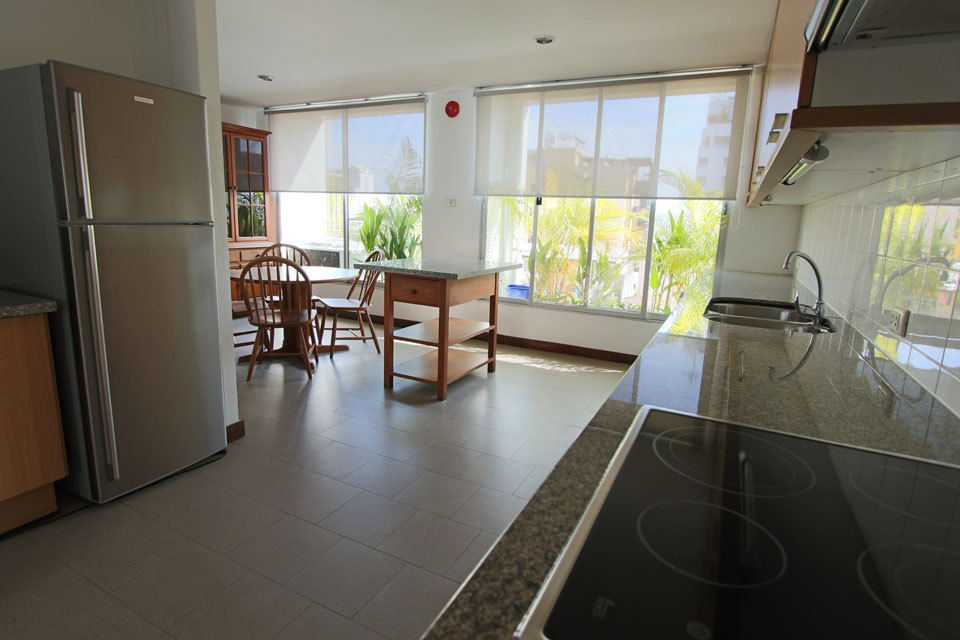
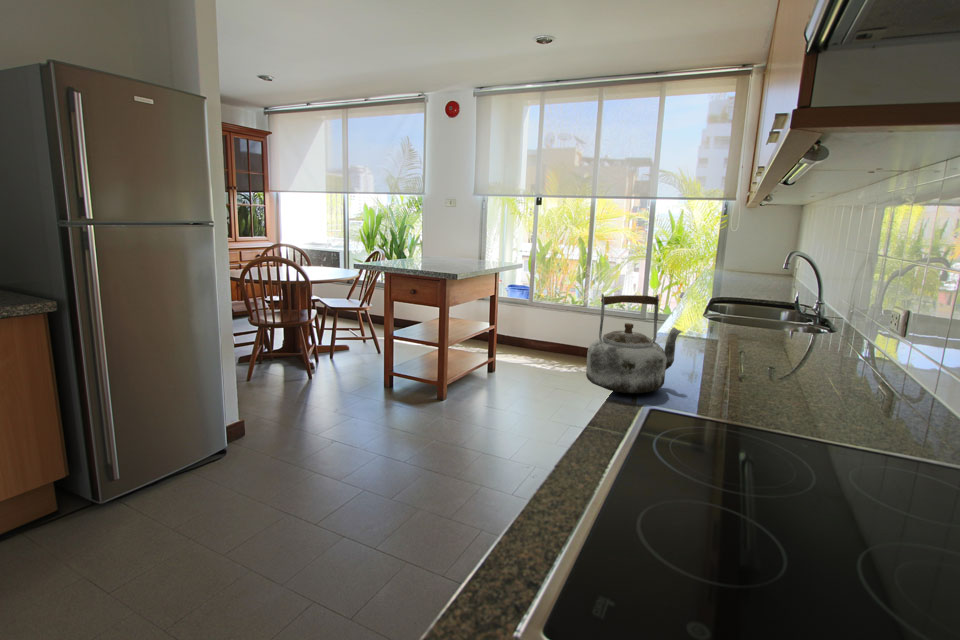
+ kettle (636, 340)
